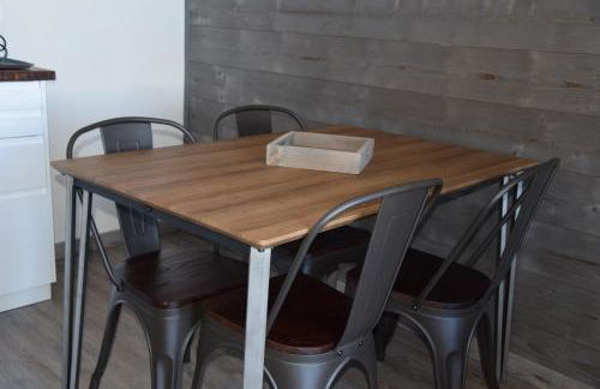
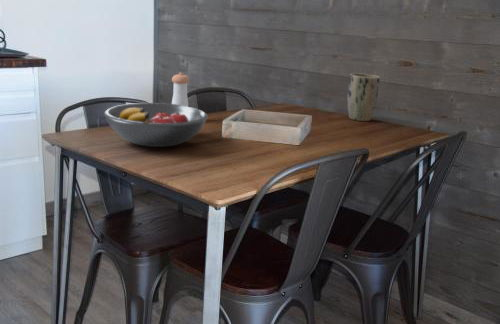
+ plant pot (362, 97)
+ fruit bowl (156, 123)
+ pepper shaker (180, 96)
